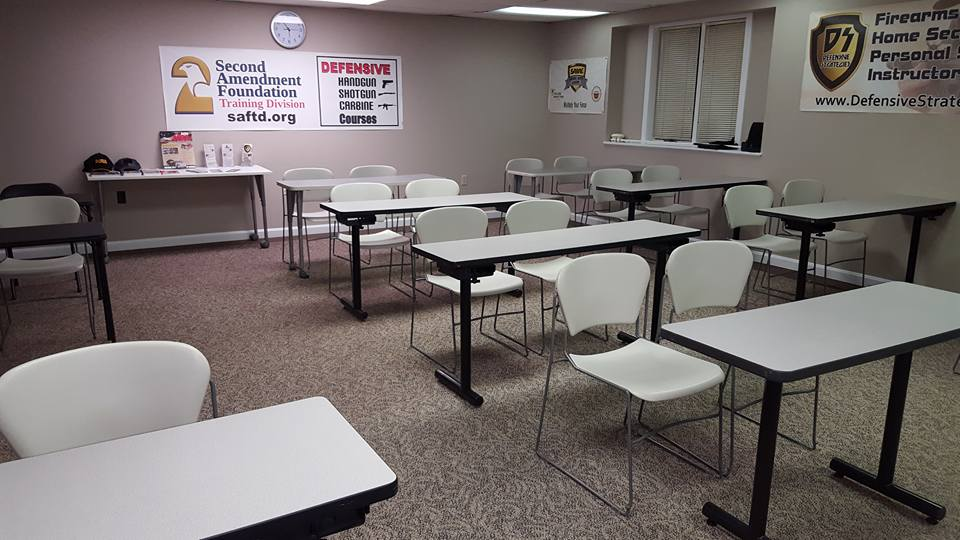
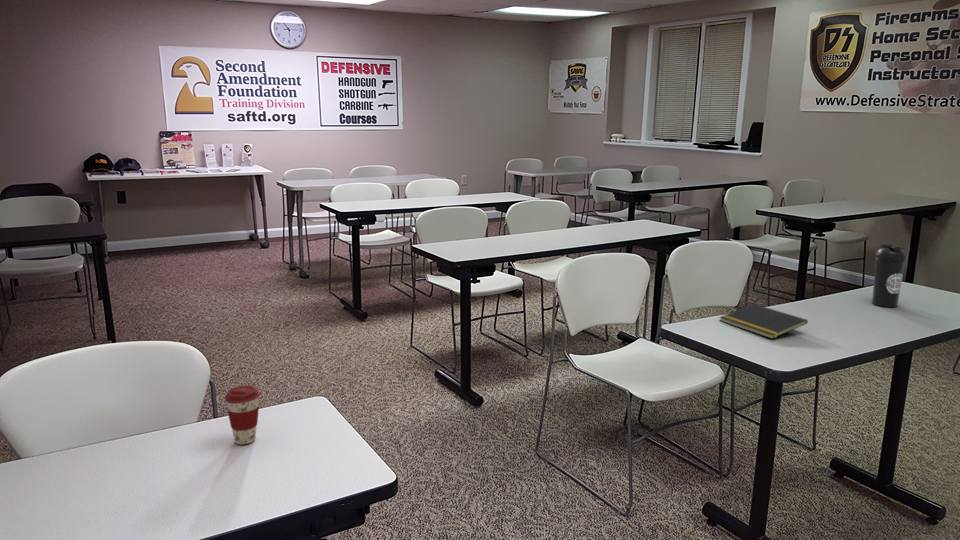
+ coffee cup (243, 415)
+ notepad (762, 320)
+ water bottle (888, 275)
